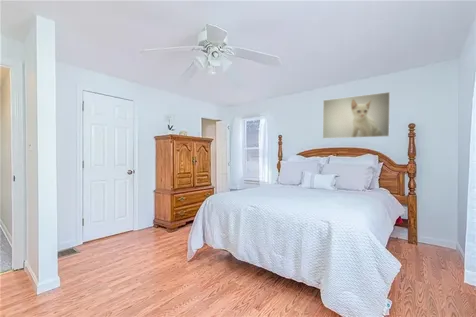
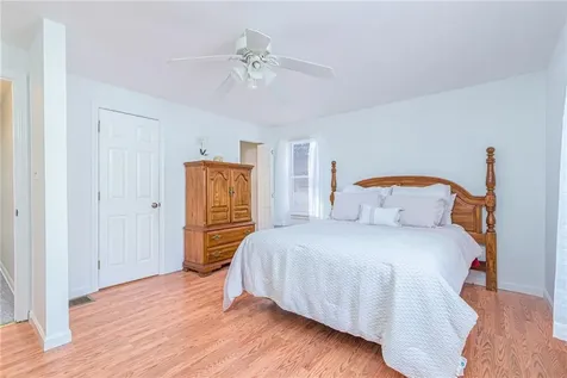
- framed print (353, 117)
